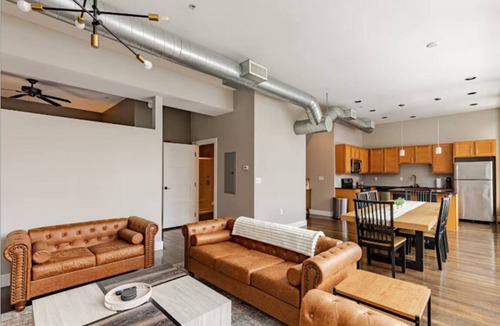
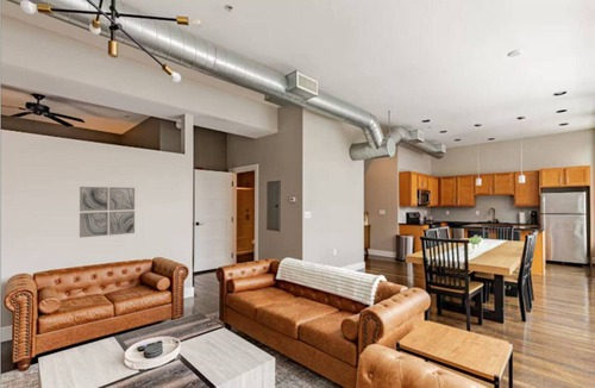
+ wall art (107, 209)
